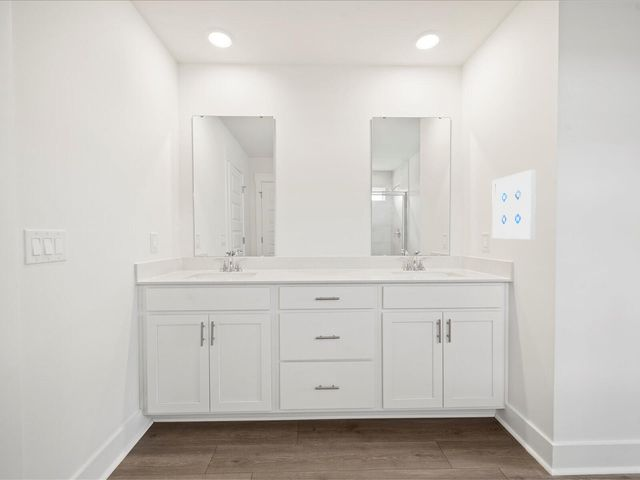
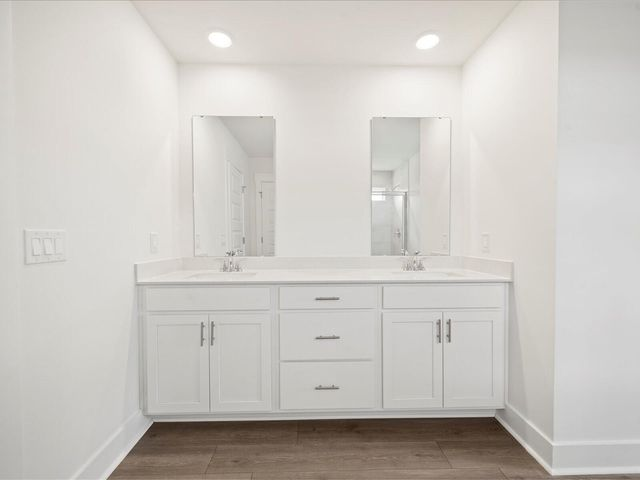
- wall art (511, 207)
